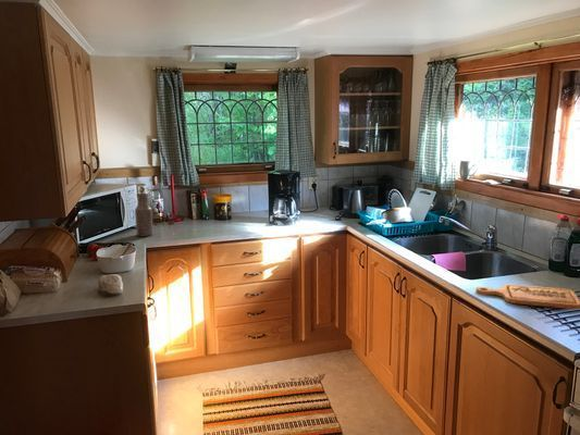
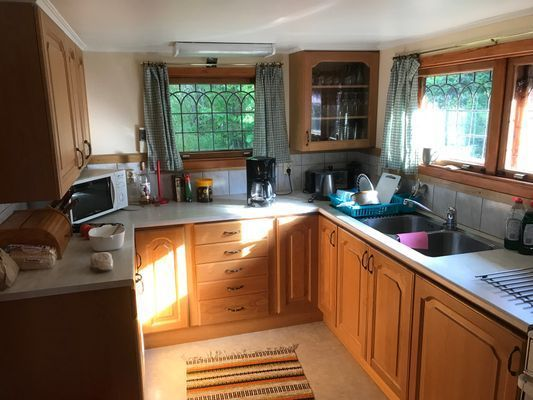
- cutting board (525, 294)
- bottle (144, 214)
